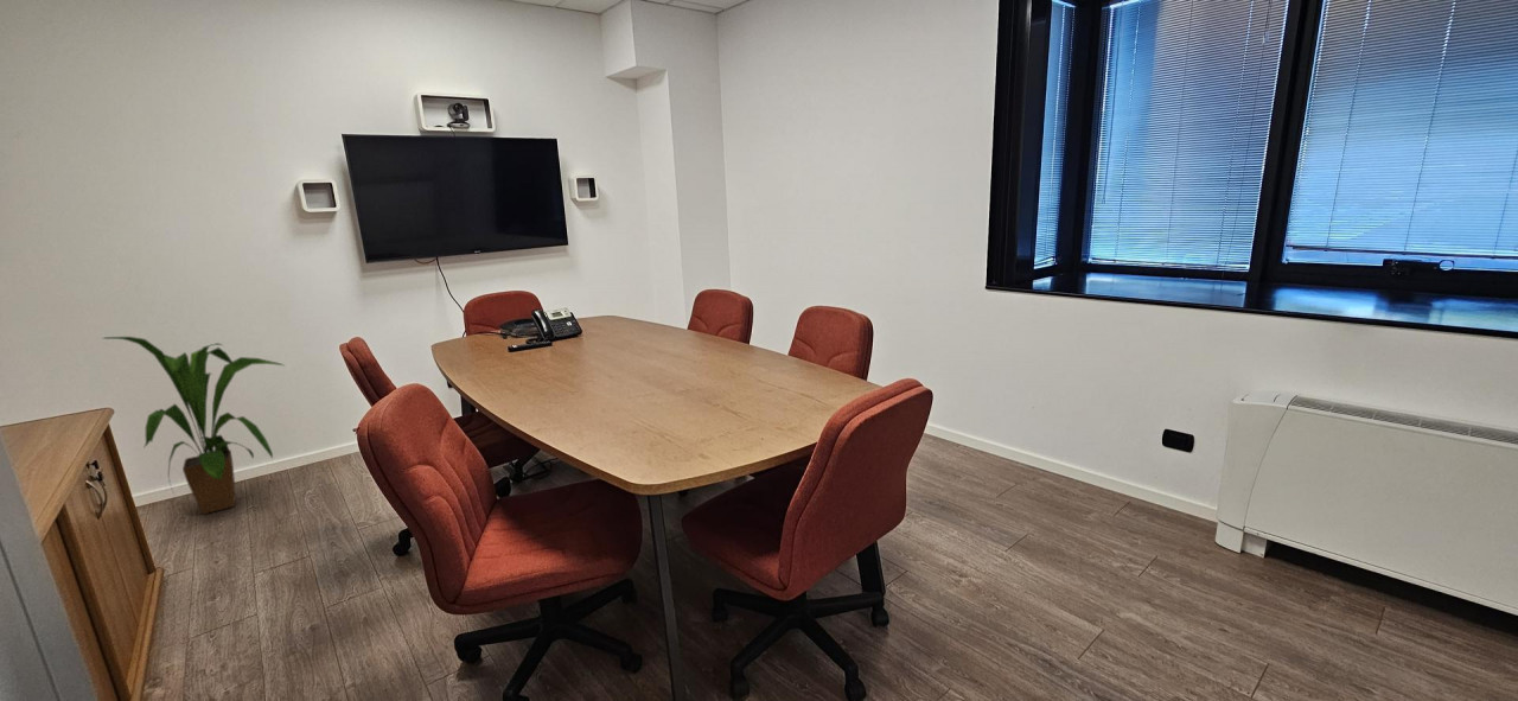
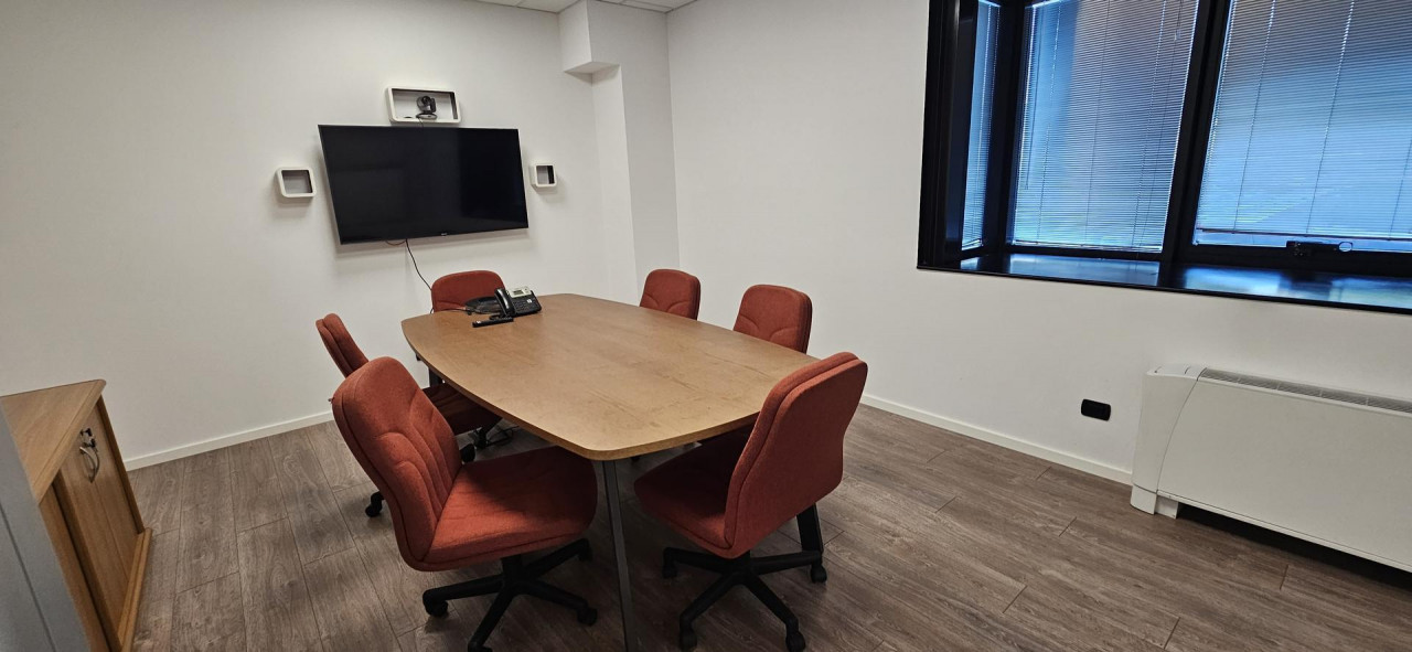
- house plant (219, 416)
